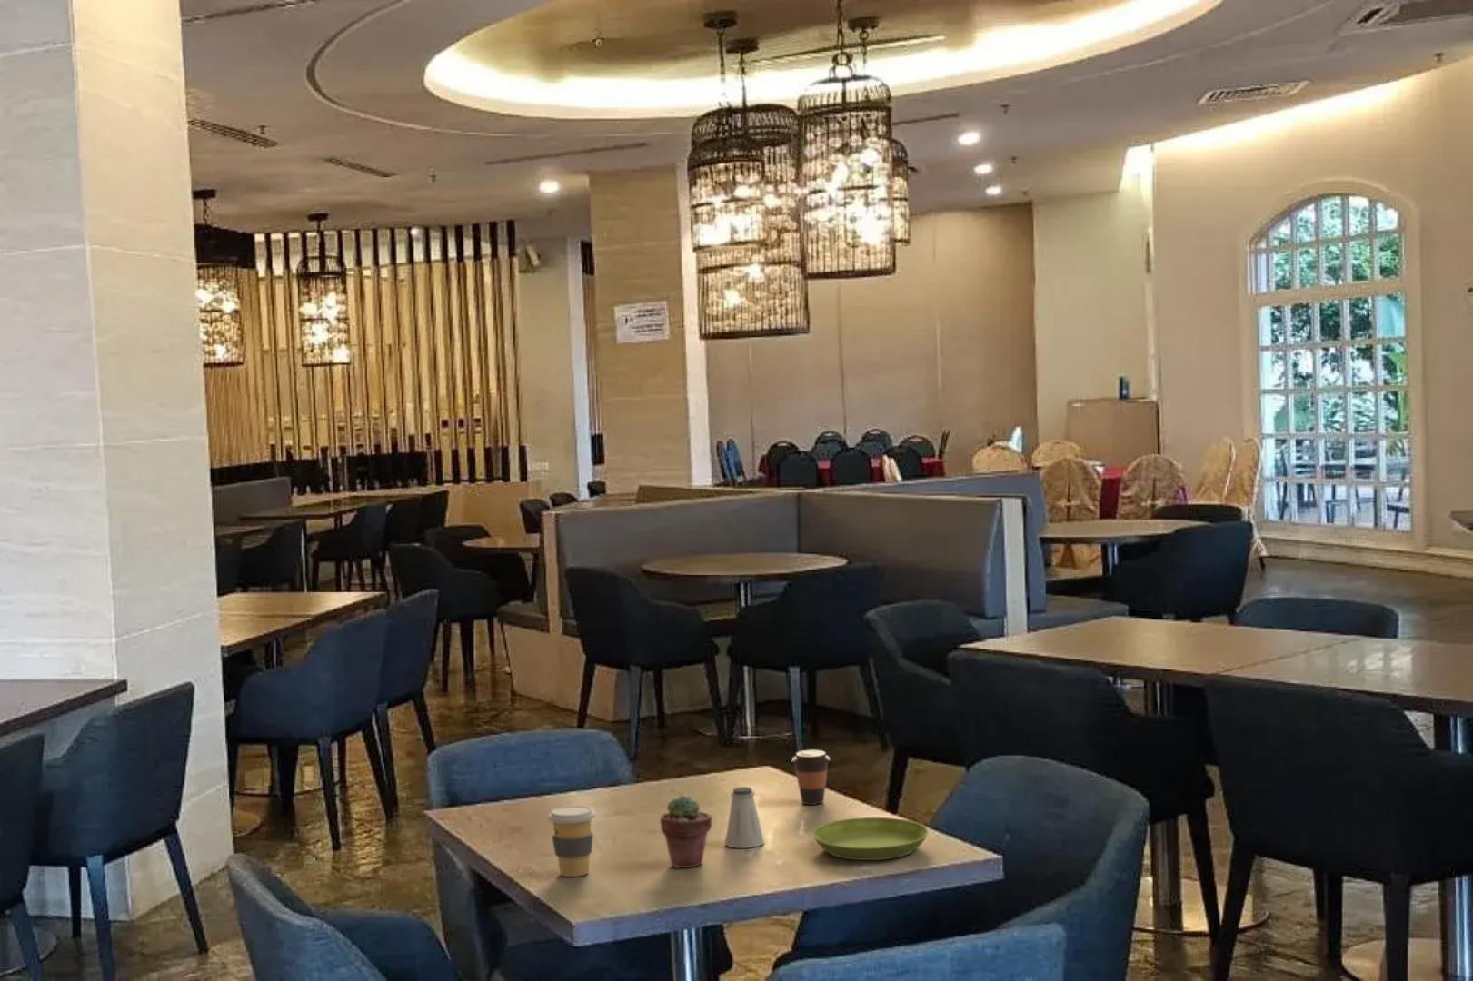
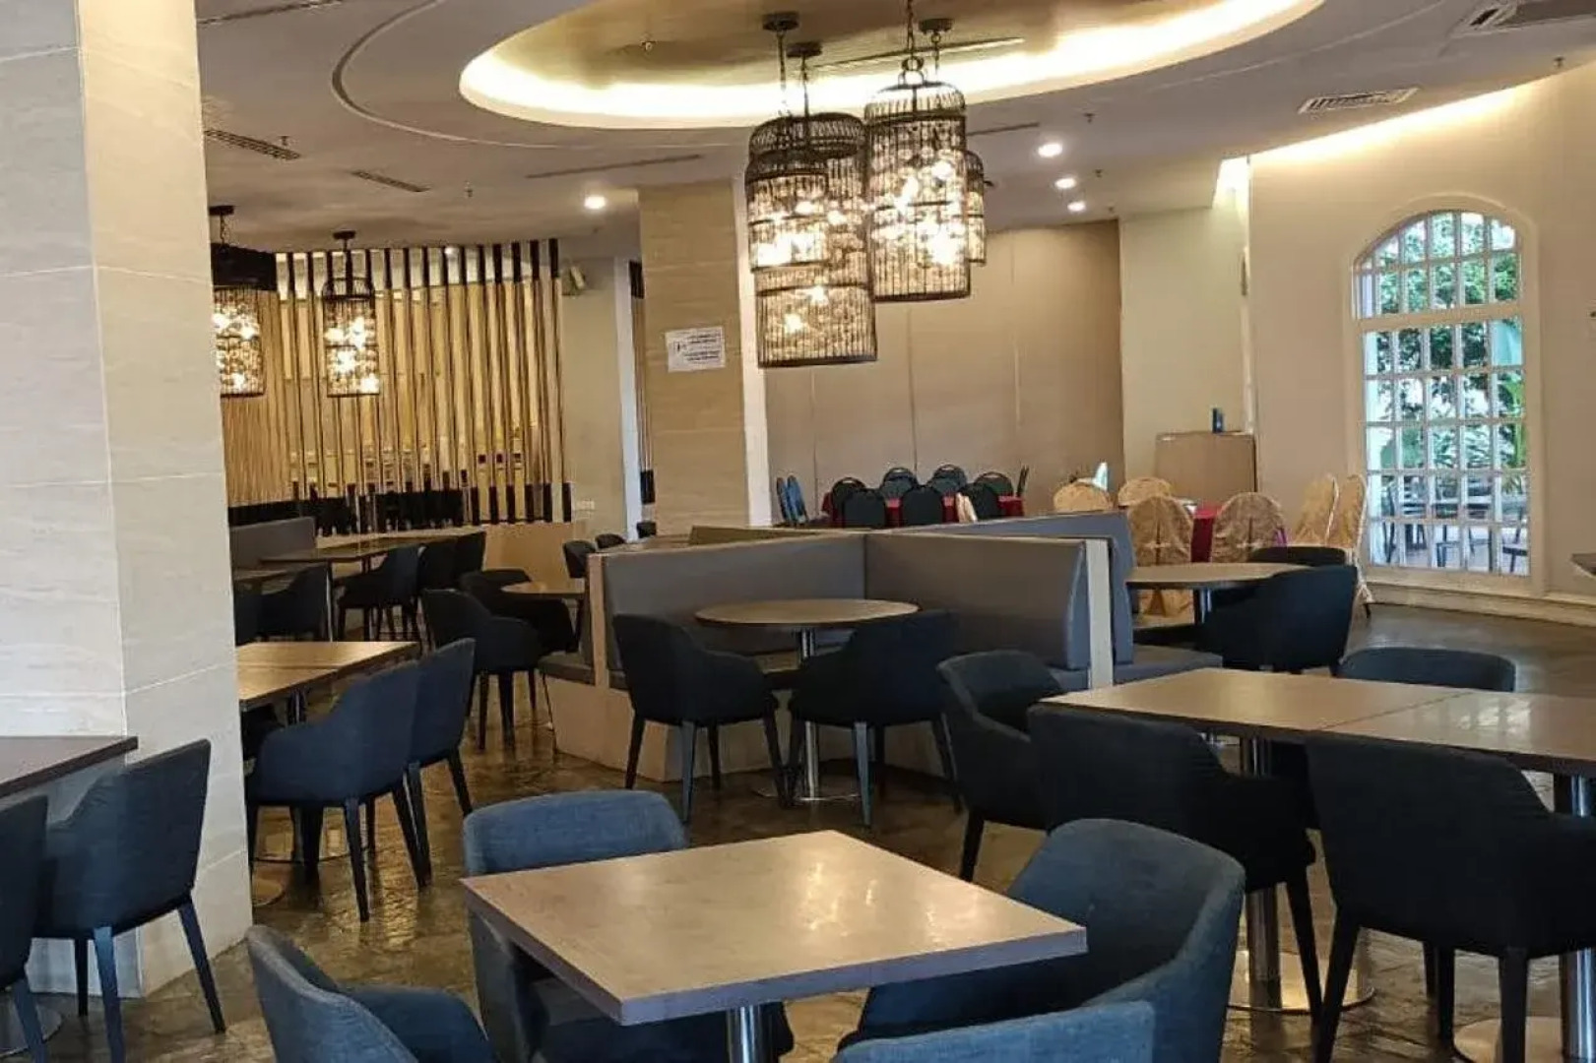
- saltshaker (744, 816)
- coffee cup (573, 841)
- coffee cup (812, 777)
- saucer (871, 840)
- potted succulent (686, 829)
